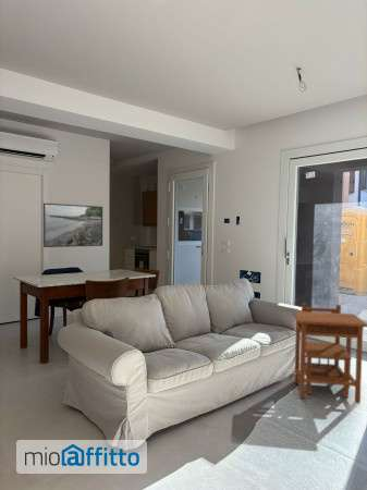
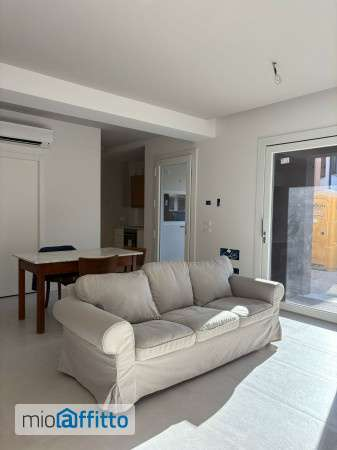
- side table (326, 351)
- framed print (74, 225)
